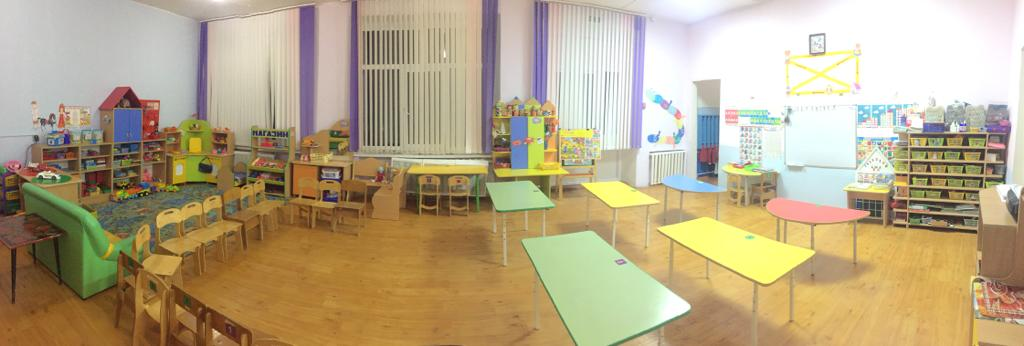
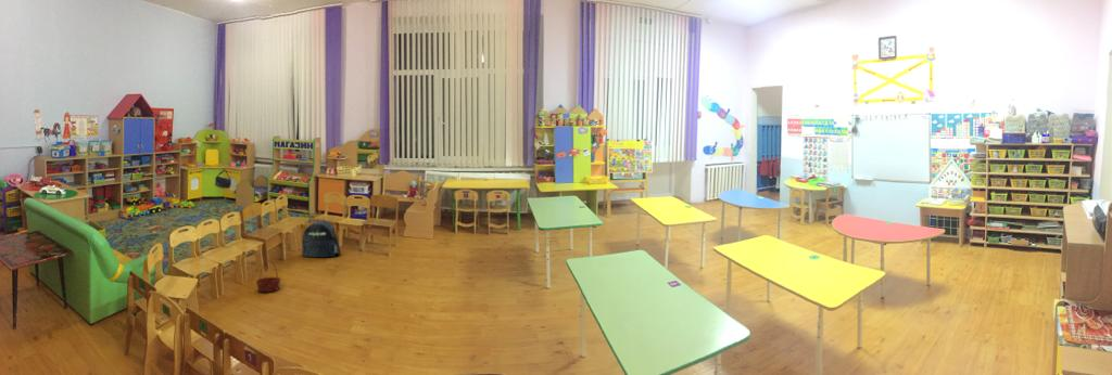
+ backpack (321, 236)
+ basket (268, 277)
